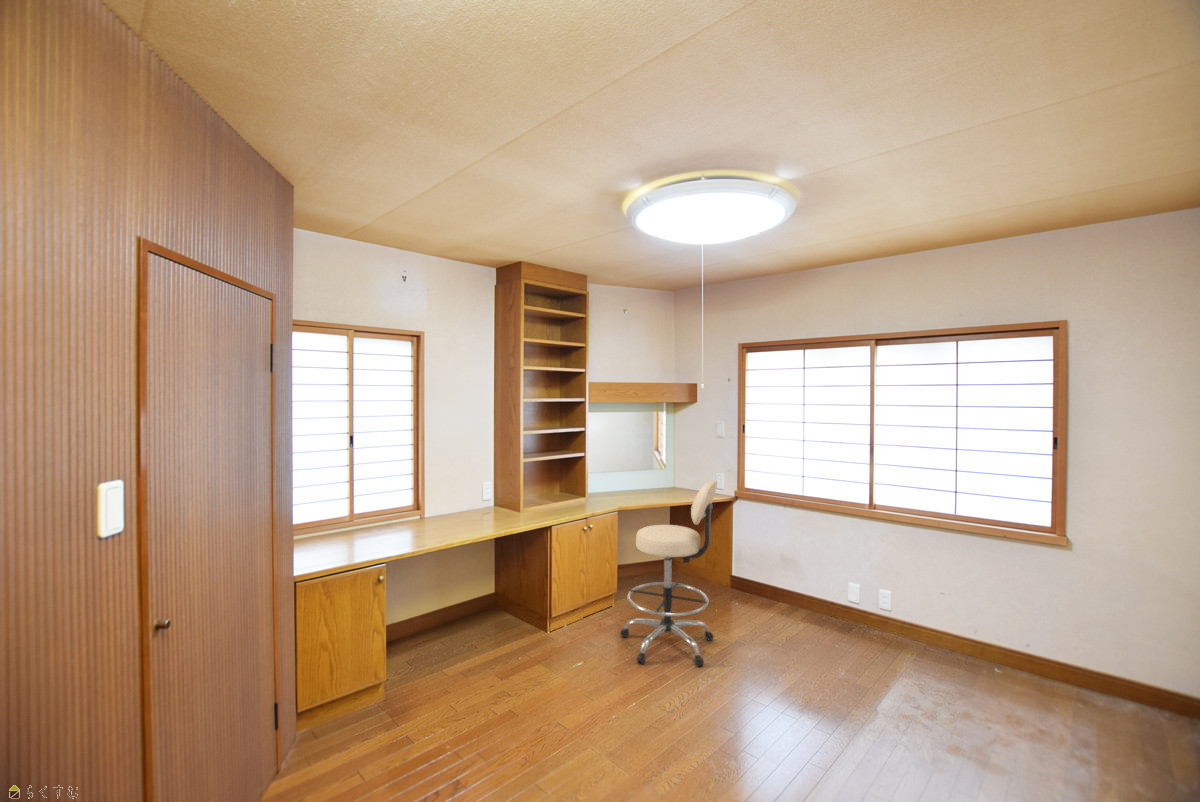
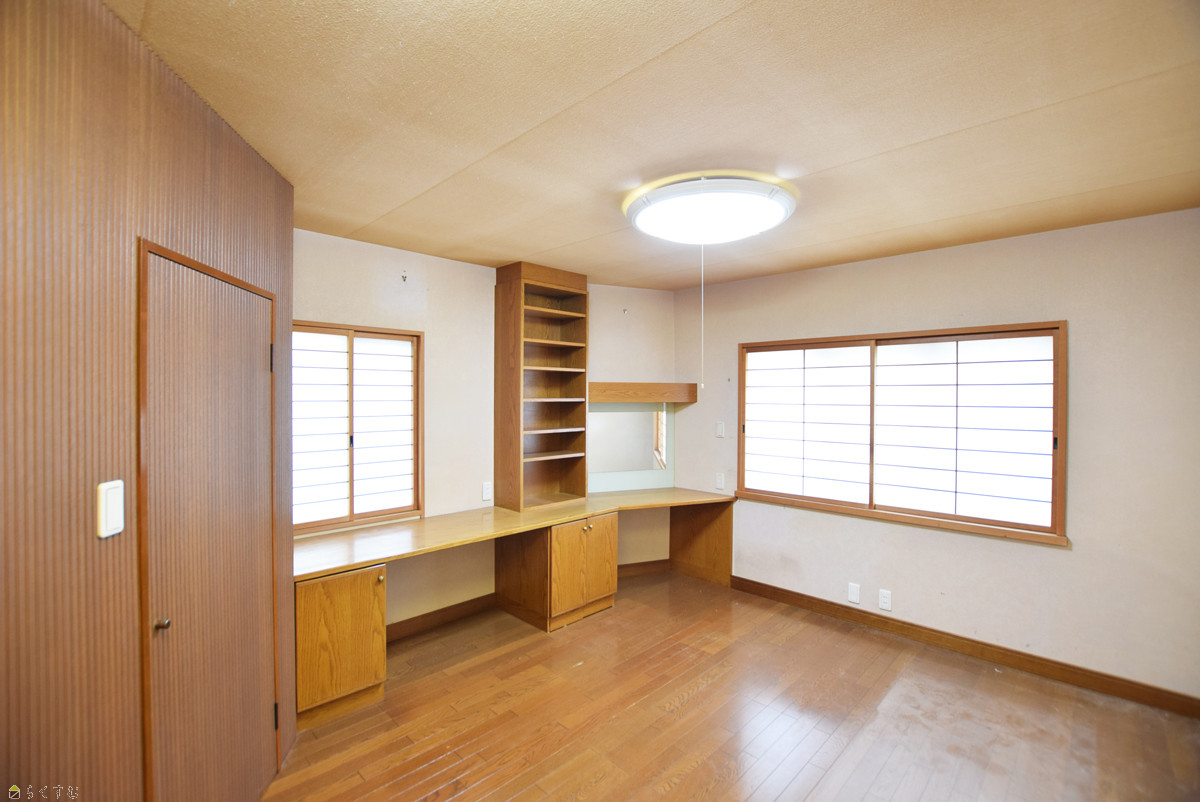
- stool (665, 561)
